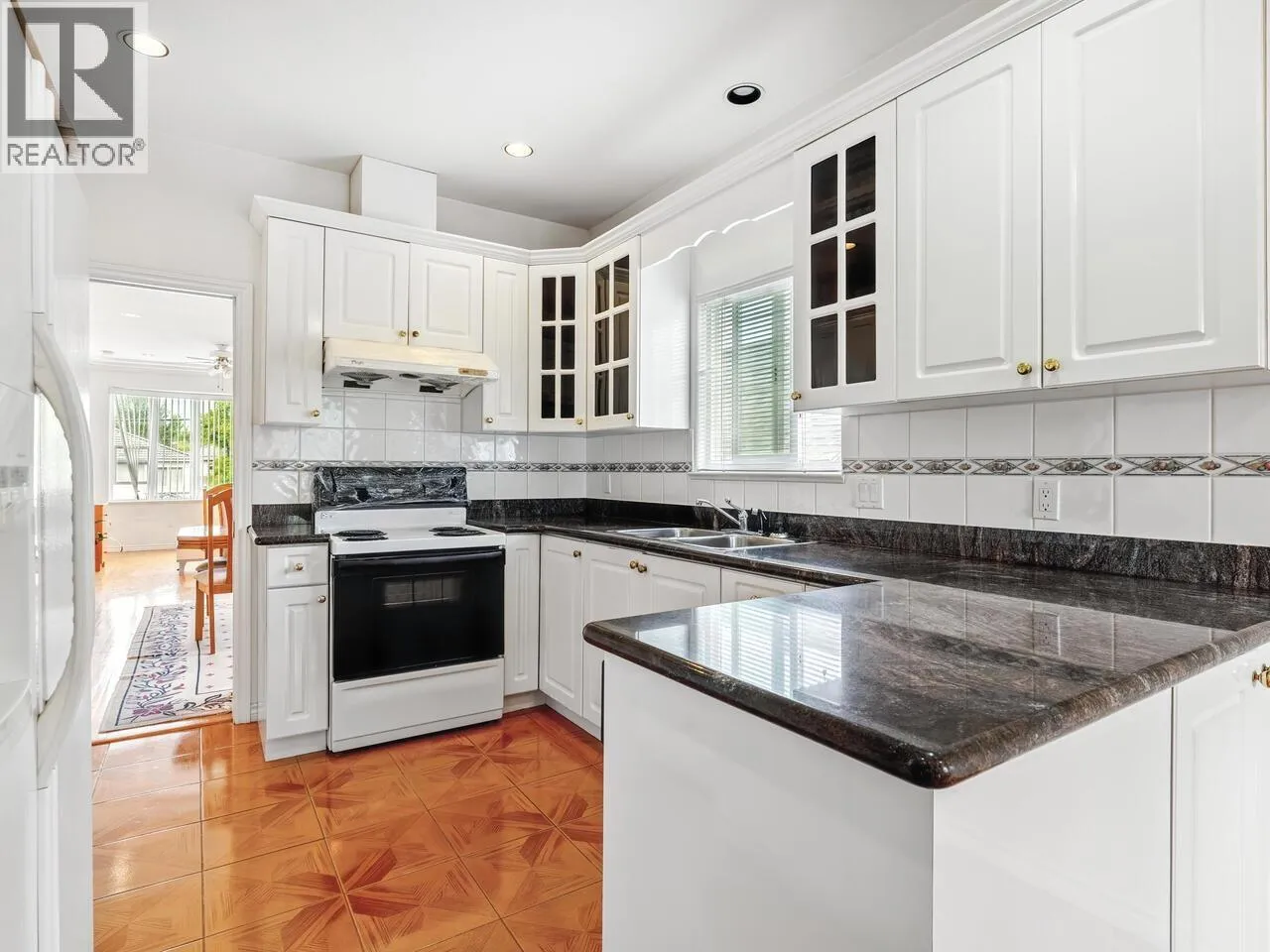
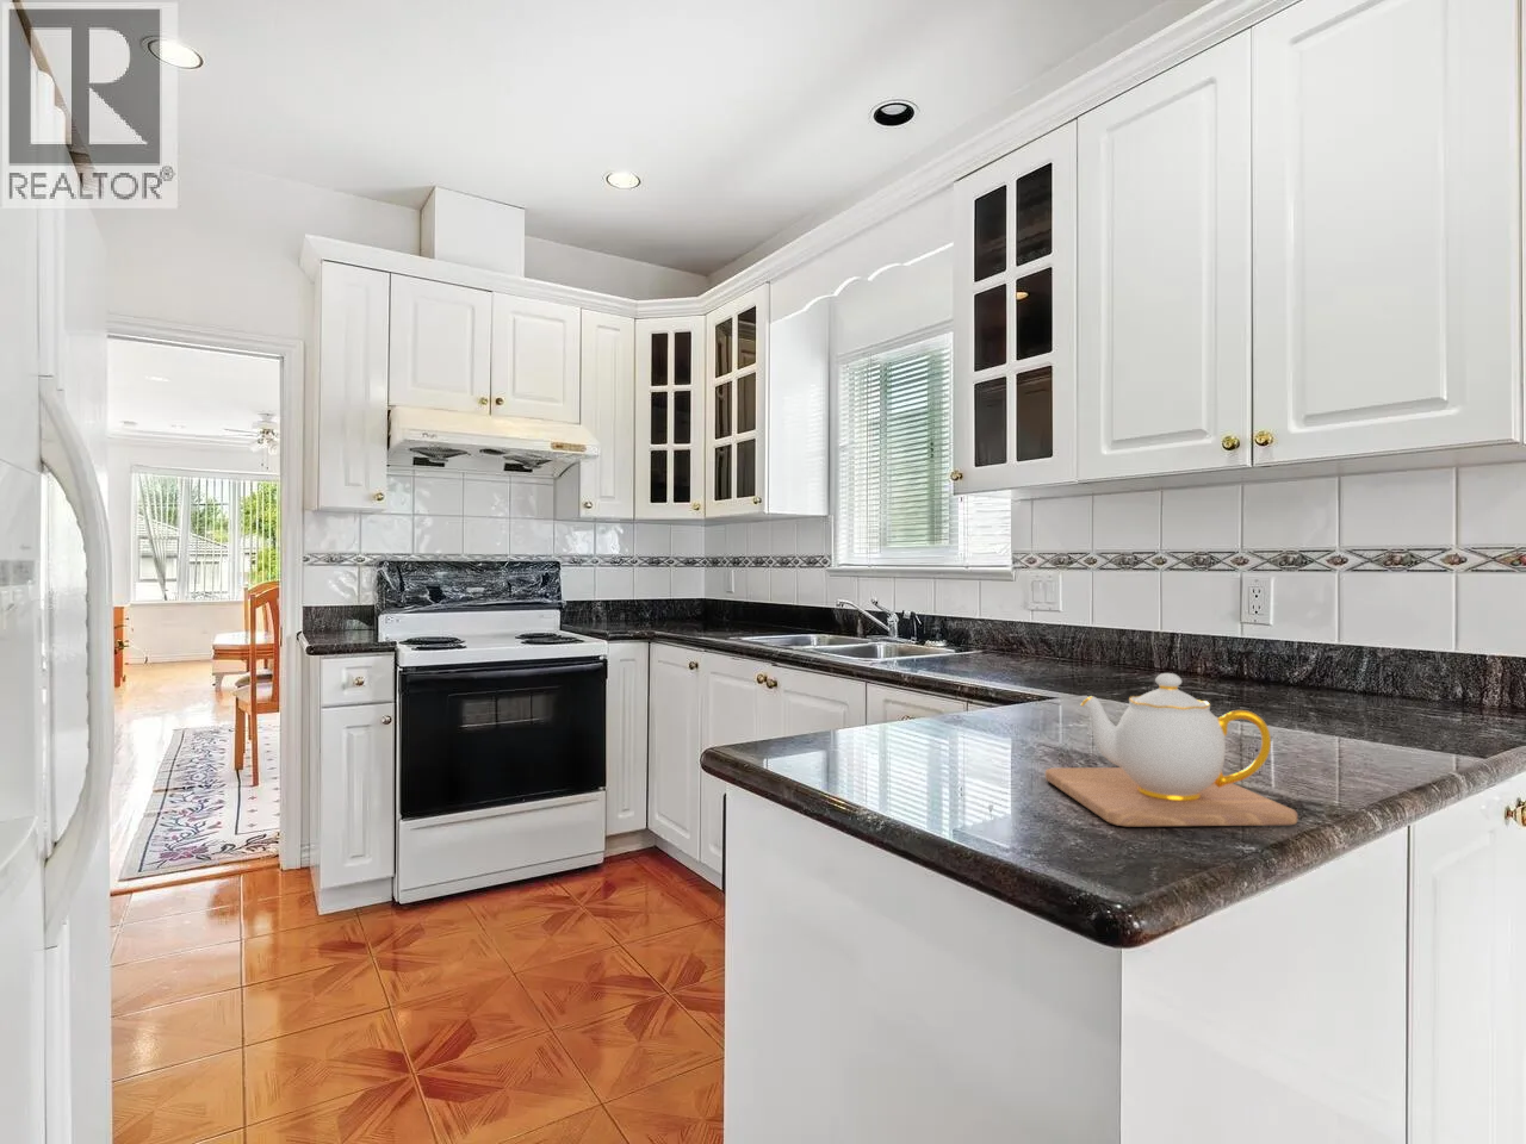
+ teapot (1158, 734)
